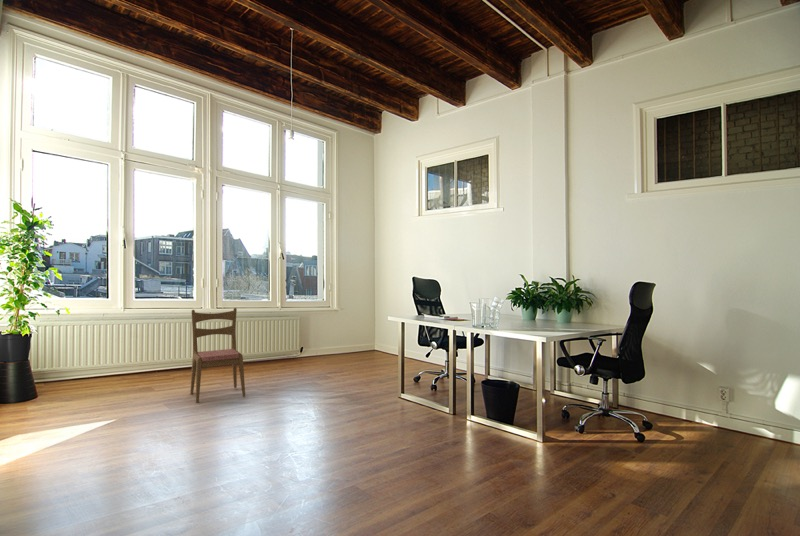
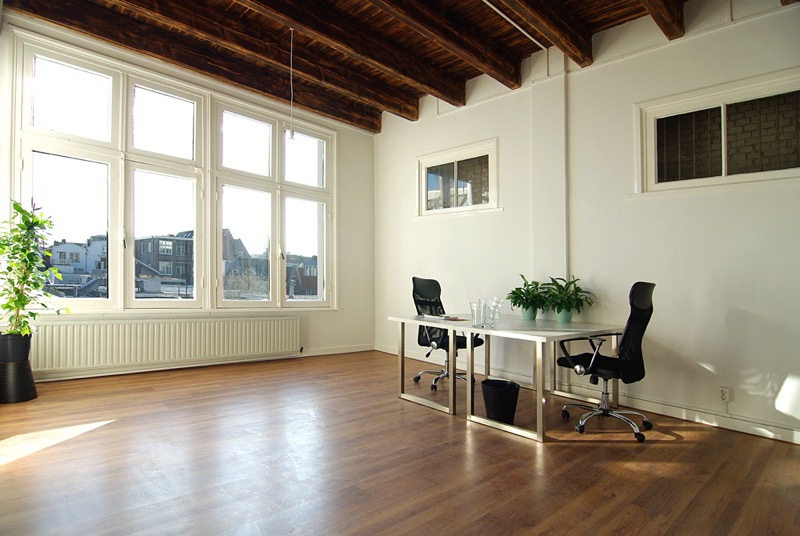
- dining chair (217, 352)
